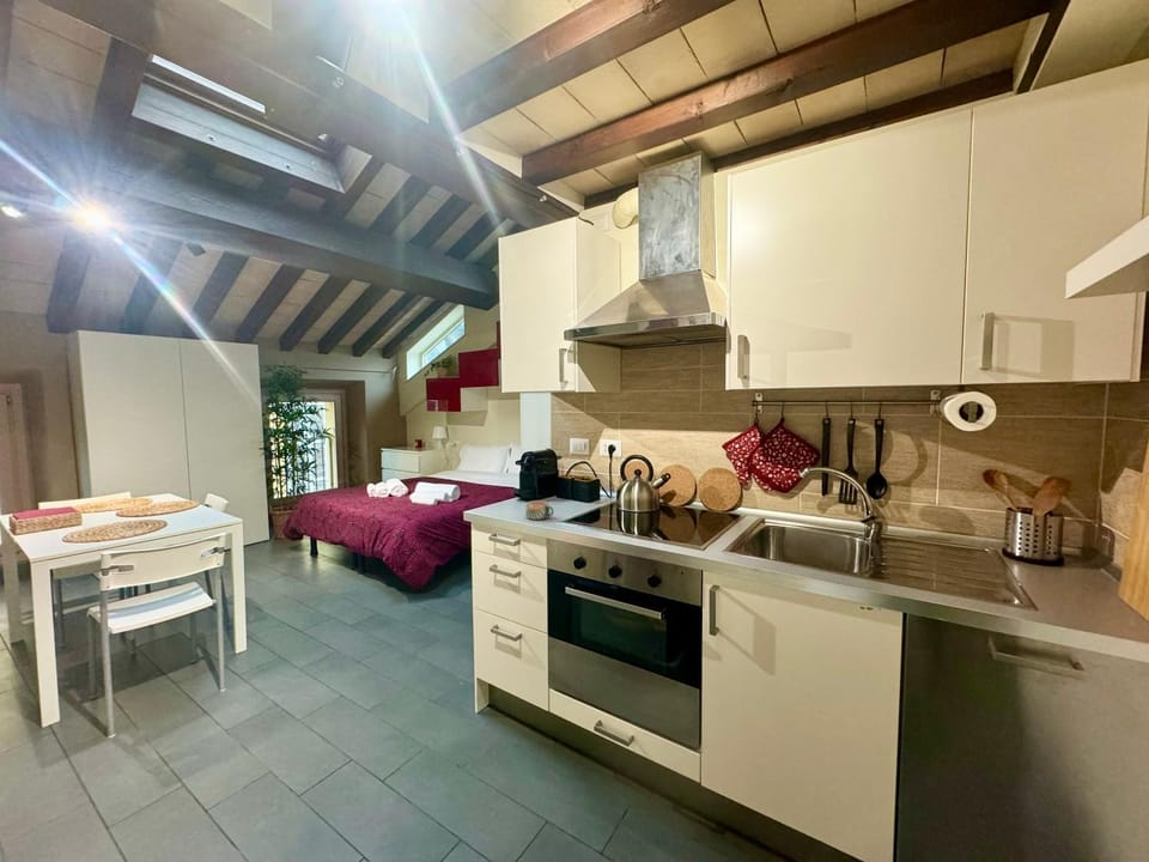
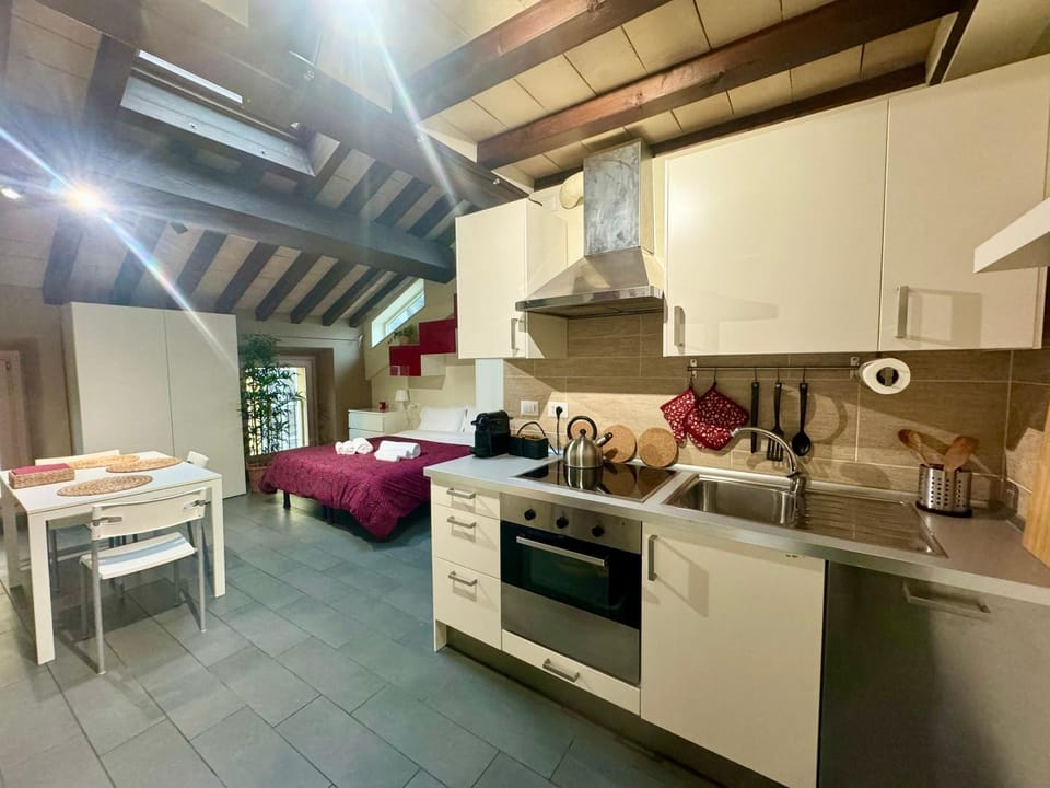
- mug (540, 510)
